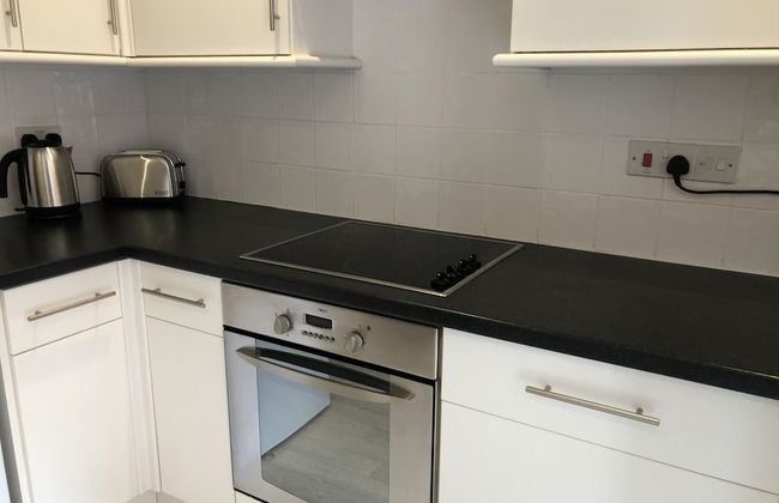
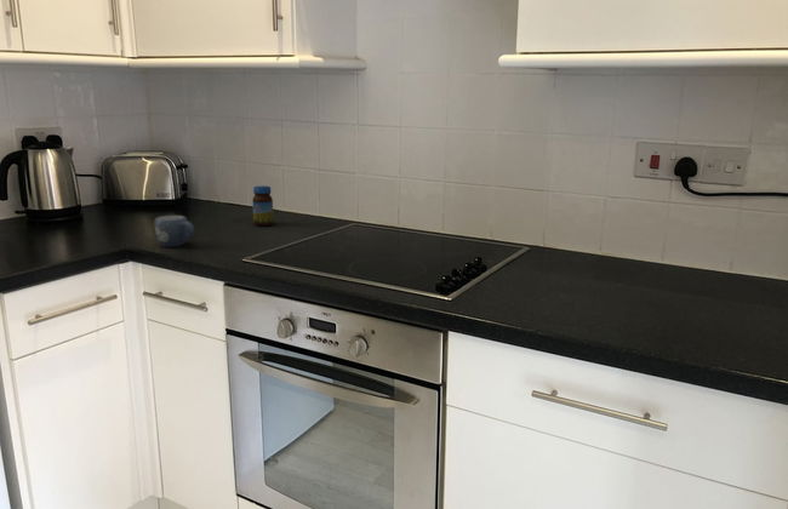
+ jar (262, 205)
+ mug (176, 231)
